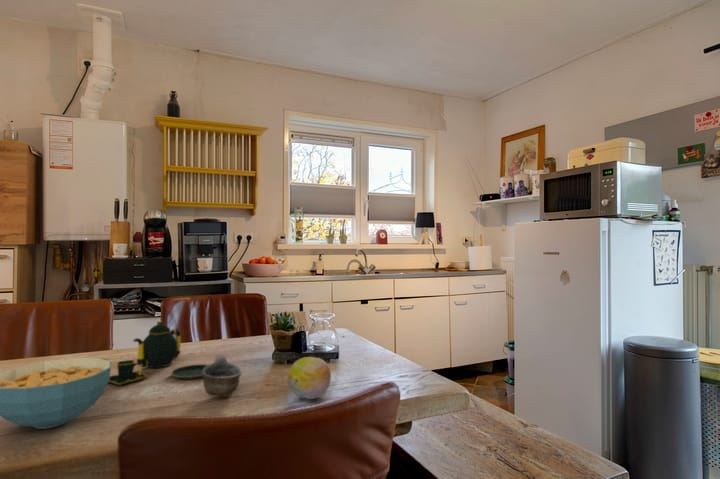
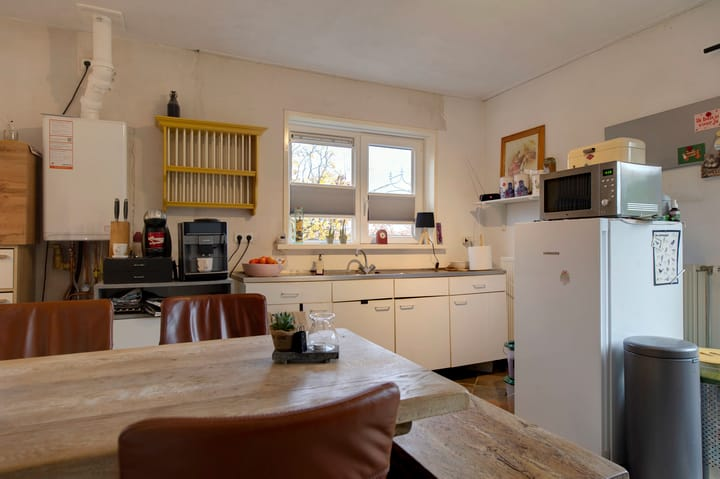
- cereal bowl (52, 396)
- teapot (161, 350)
- fruit (309, 376)
- cup (223, 376)
